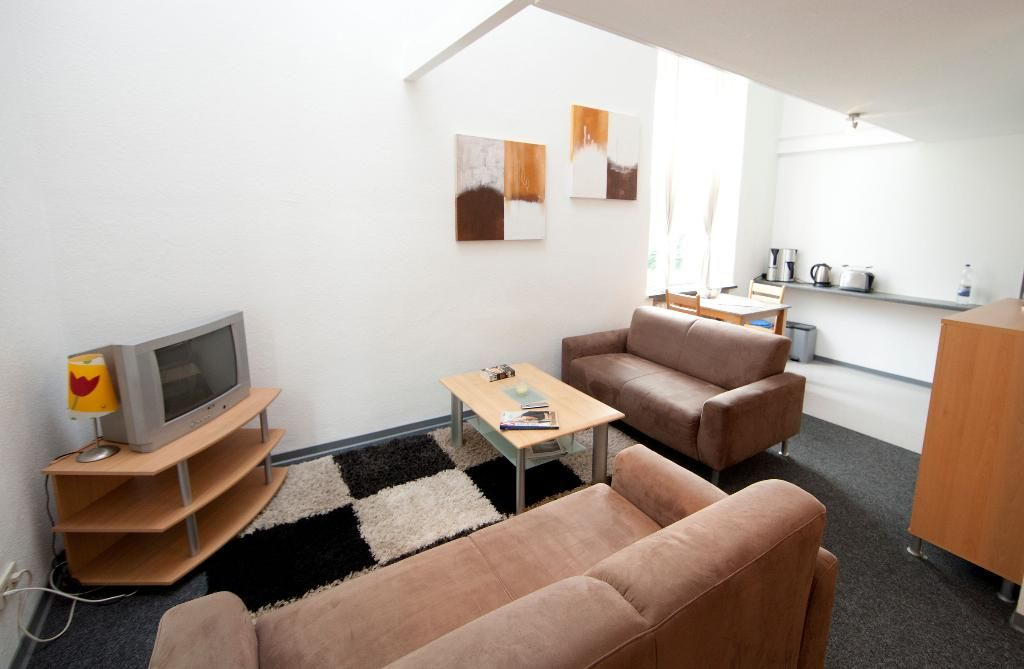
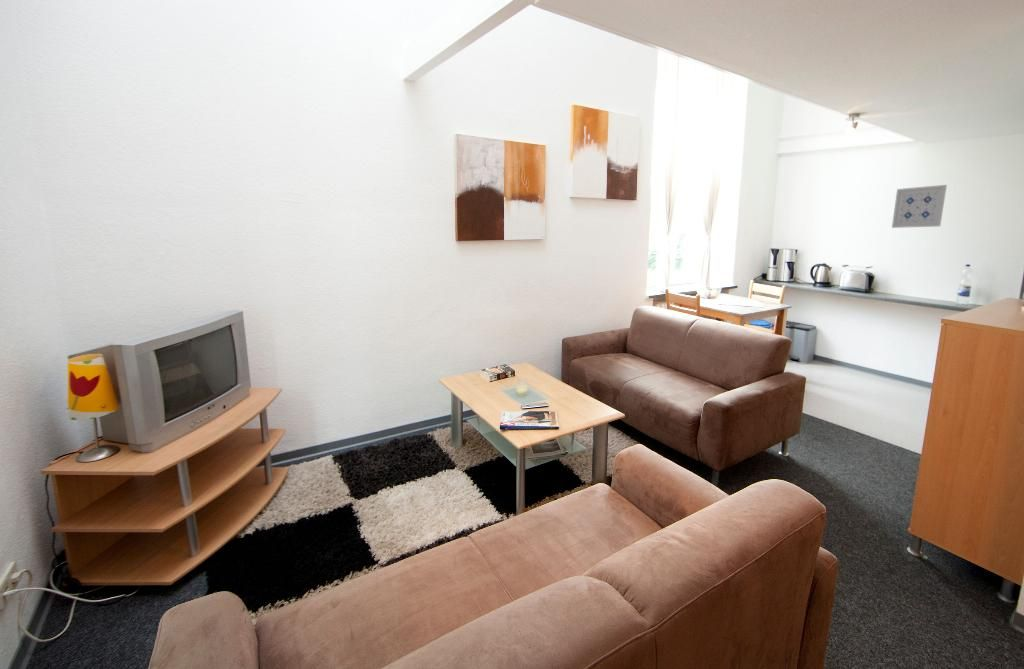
+ wall art (918, 207)
